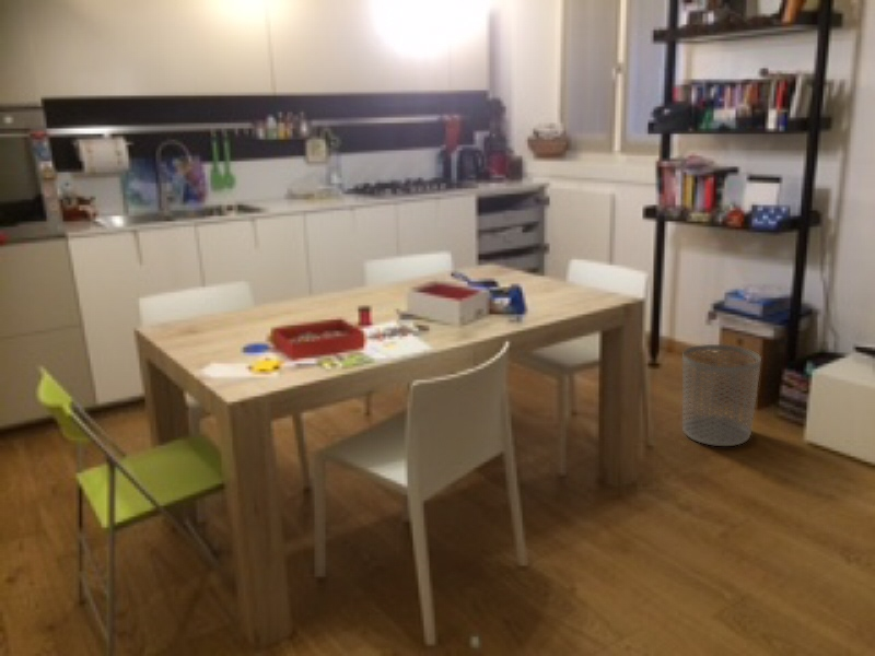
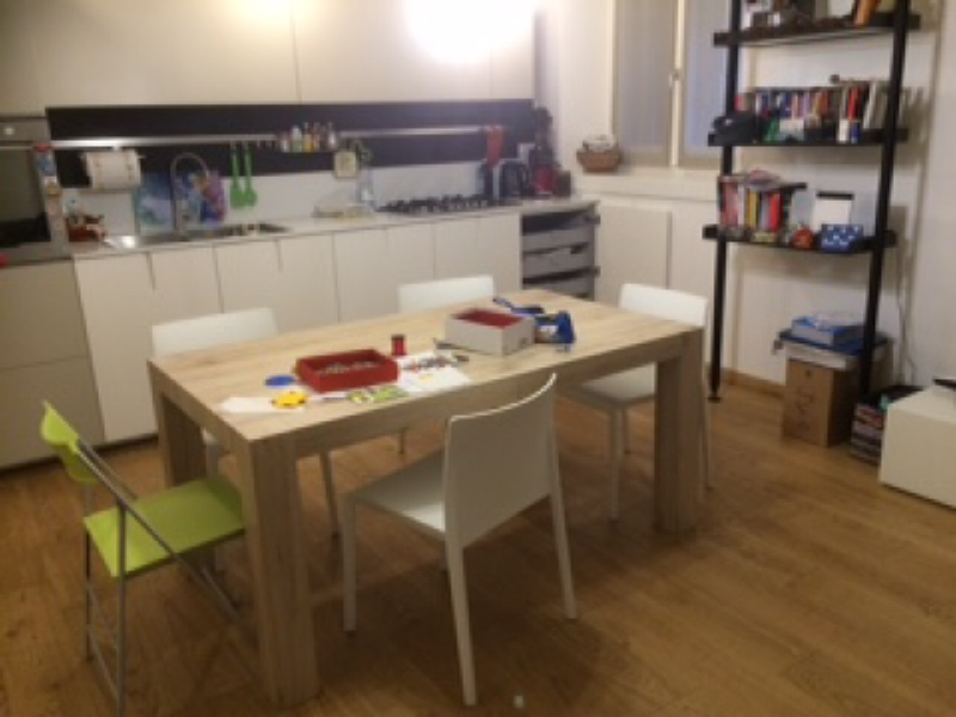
- waste bin (719, 395)
